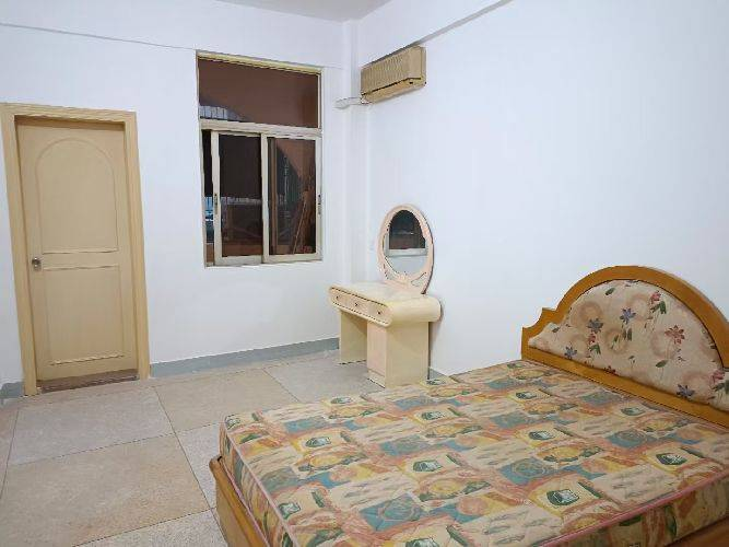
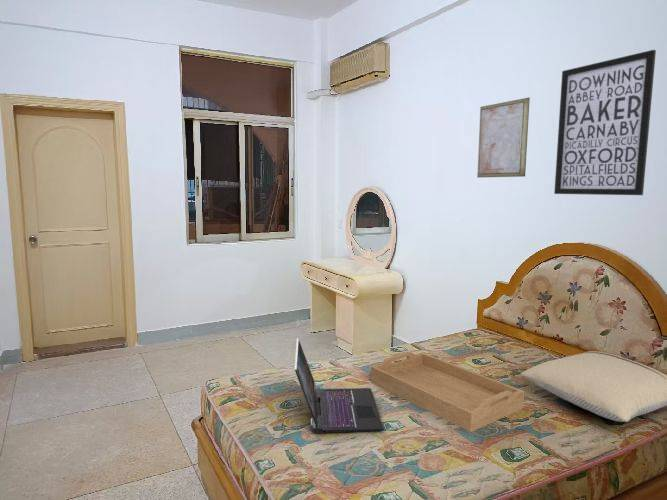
+ pillow (605, 382)
+ laptop (336, 389)
+ wall art (500, 140)
+ serving tray (442, 383)
+ wall art (600, 129)
